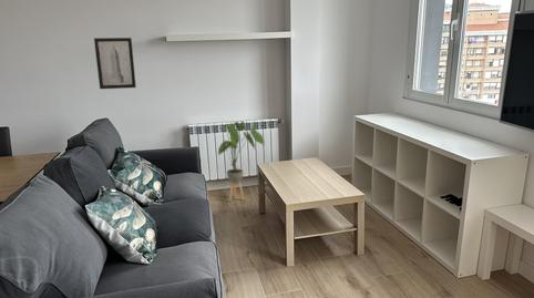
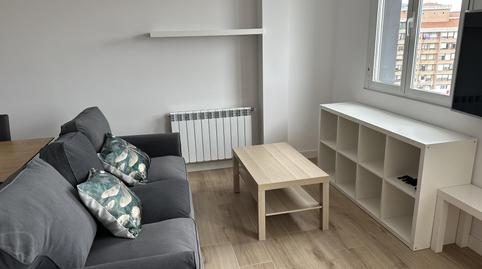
- house plant (236, 160)
- wall art (115, 63)
